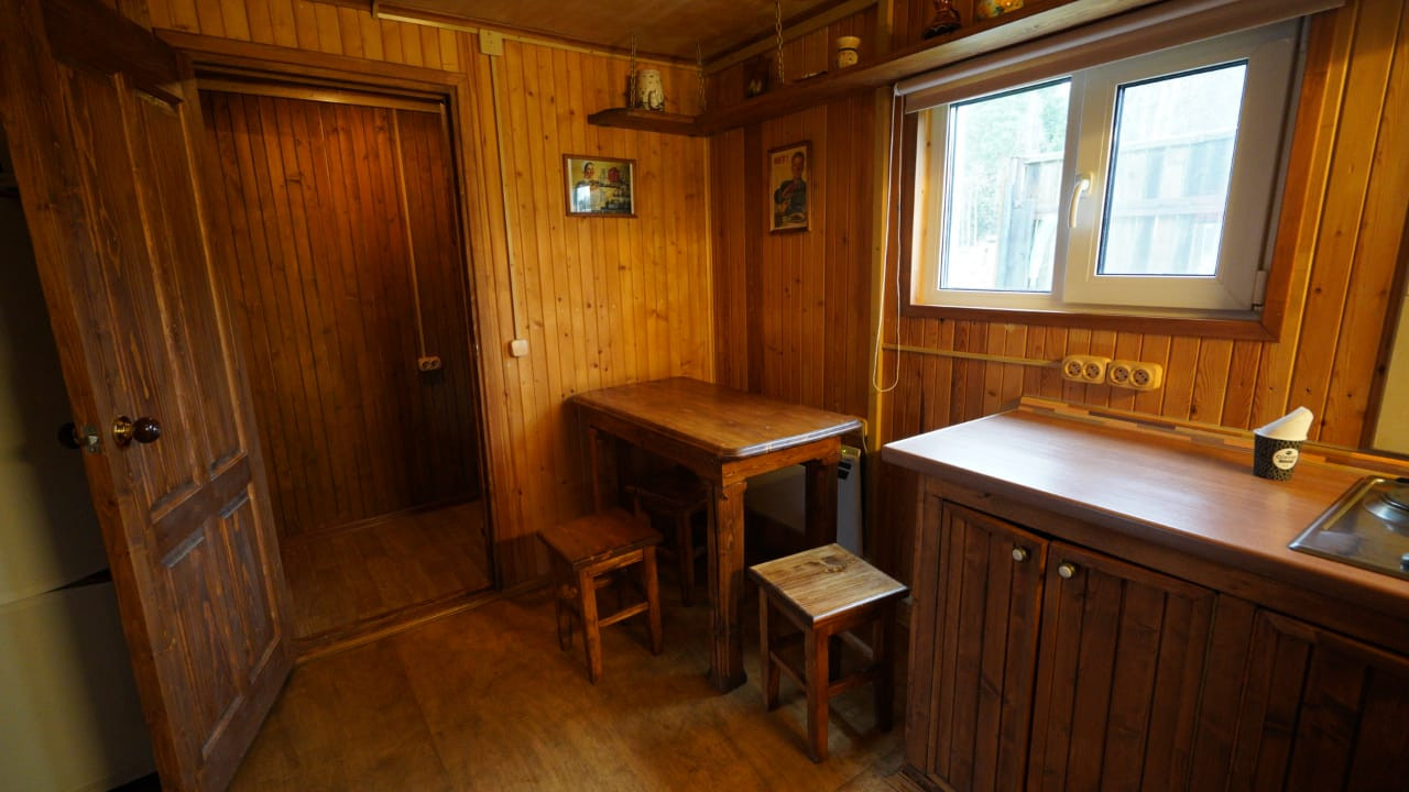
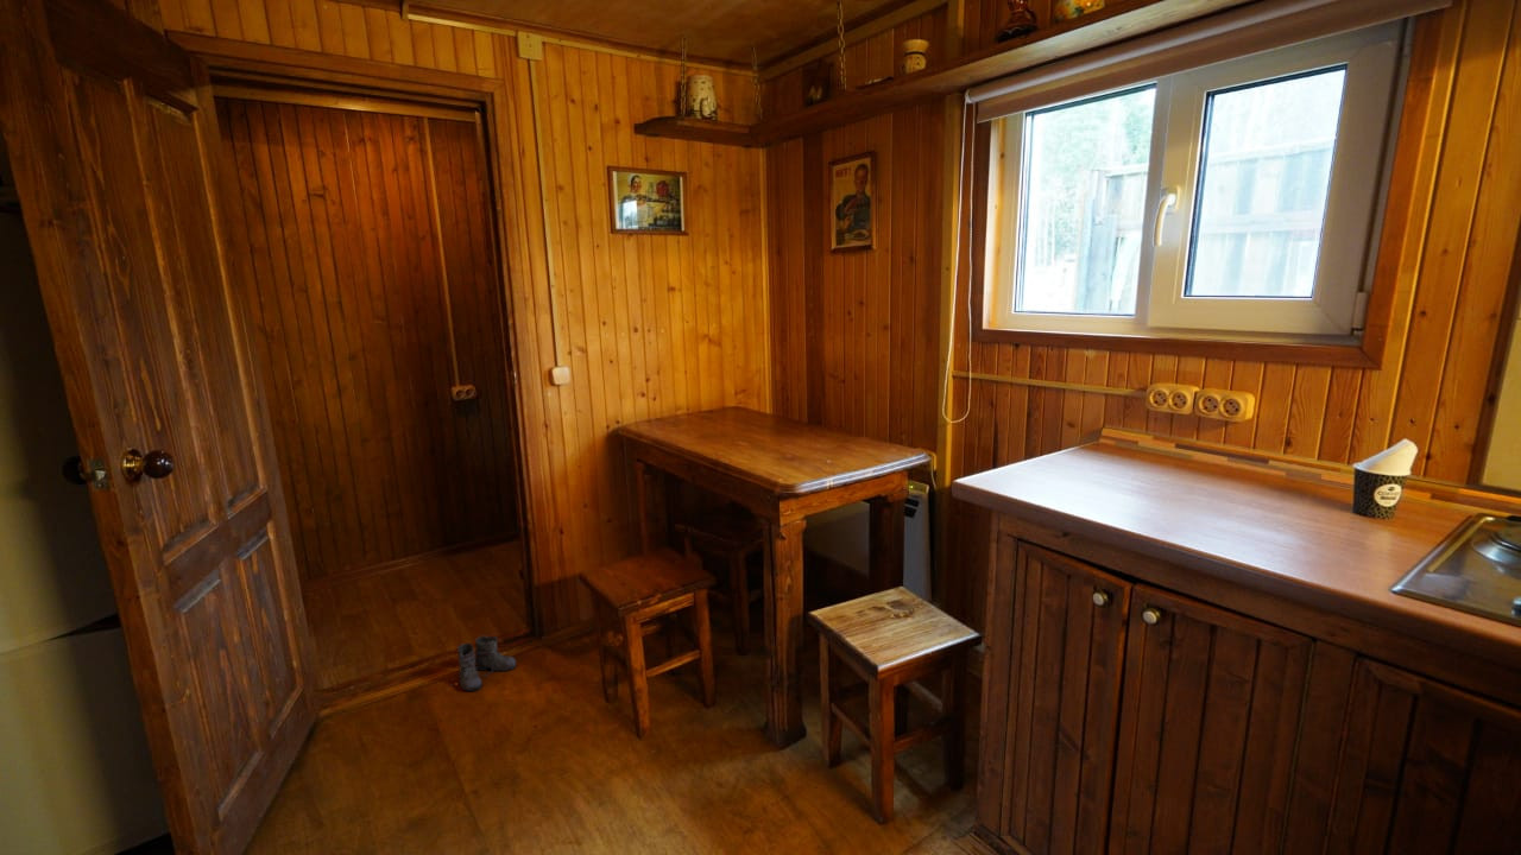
+ boots (480, 660)
